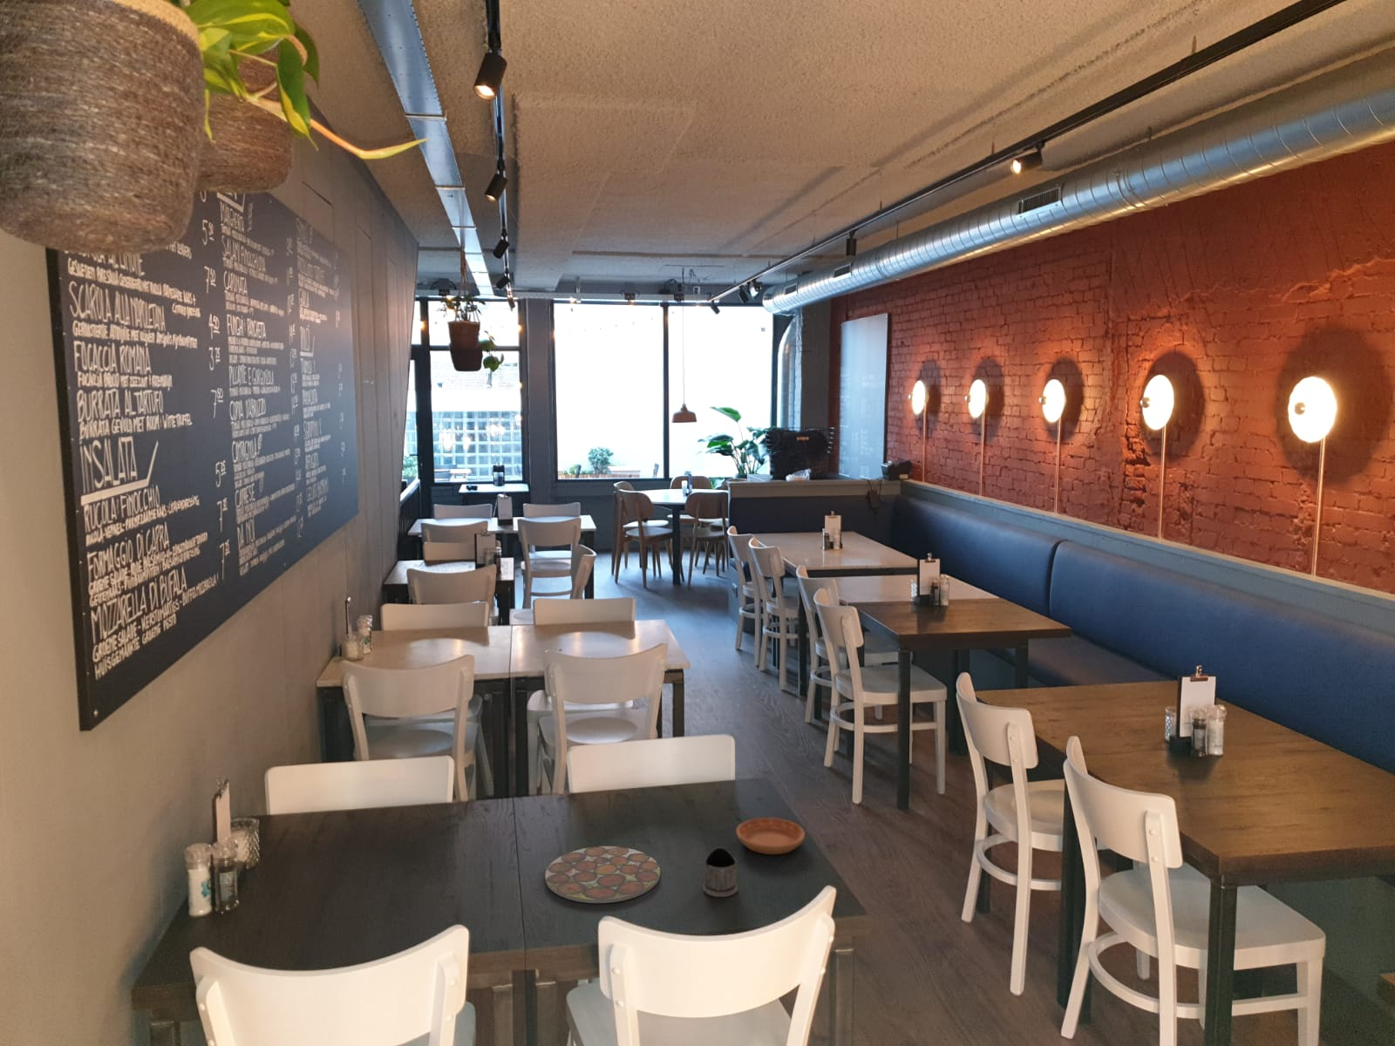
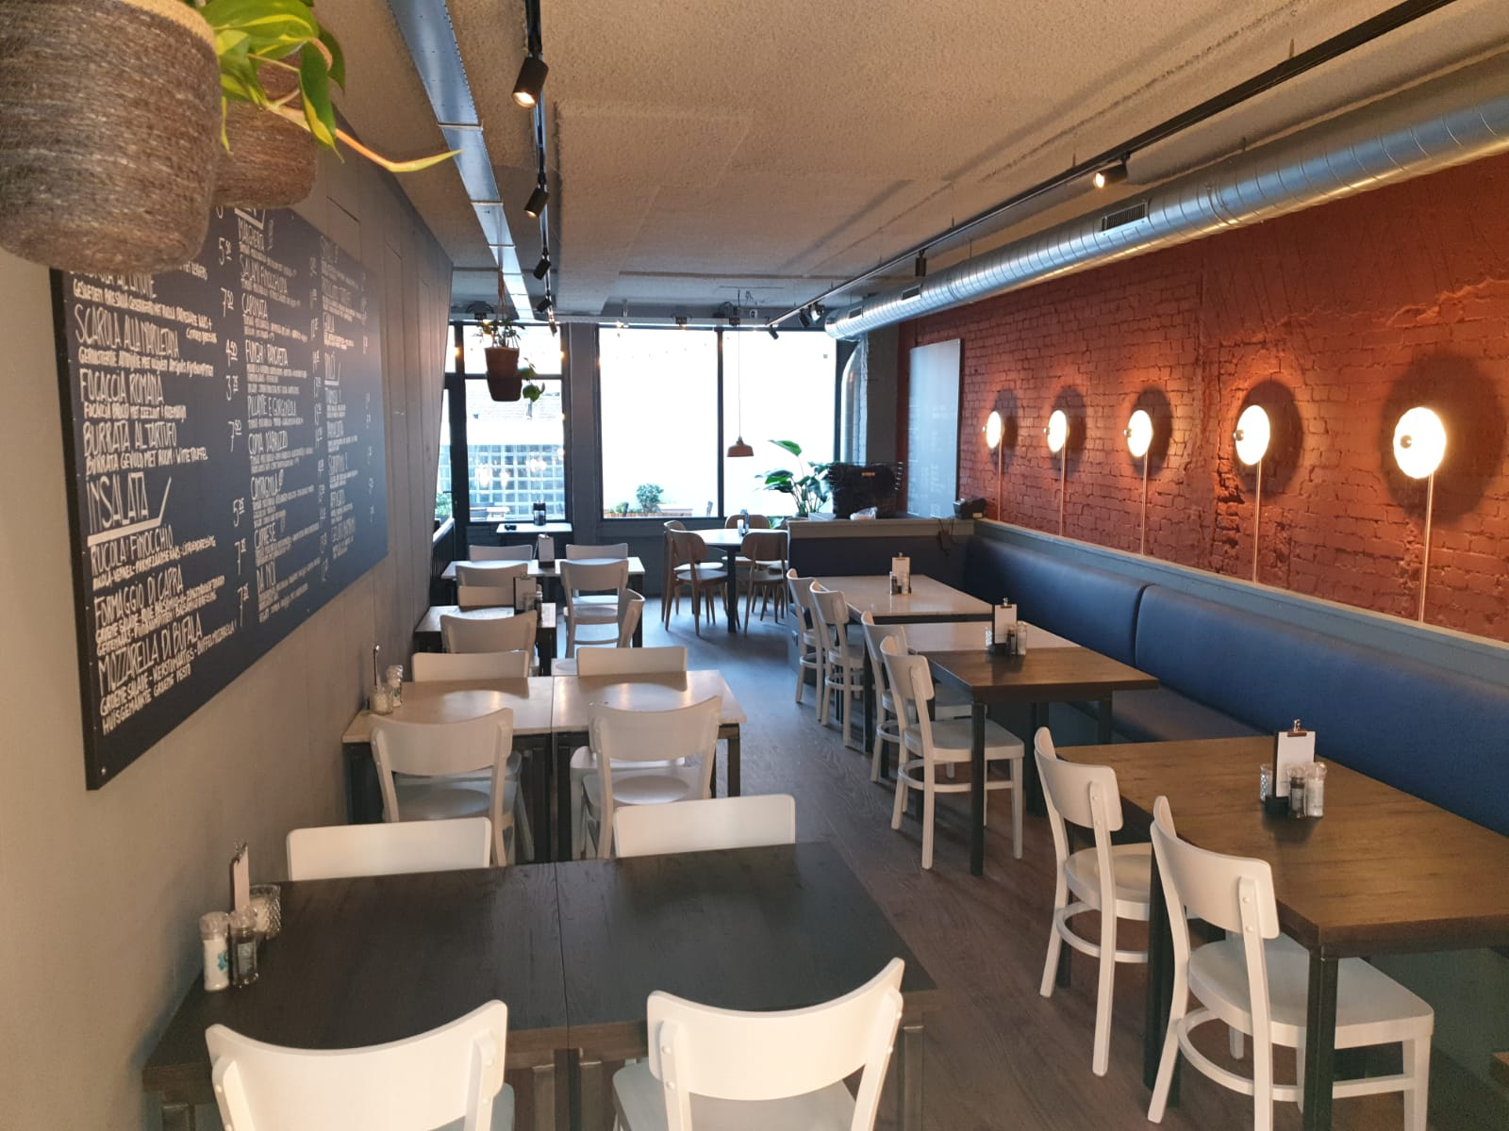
- saucer (770, 837)
- plate (602, 872)
- tea glass holder (721, 873)
